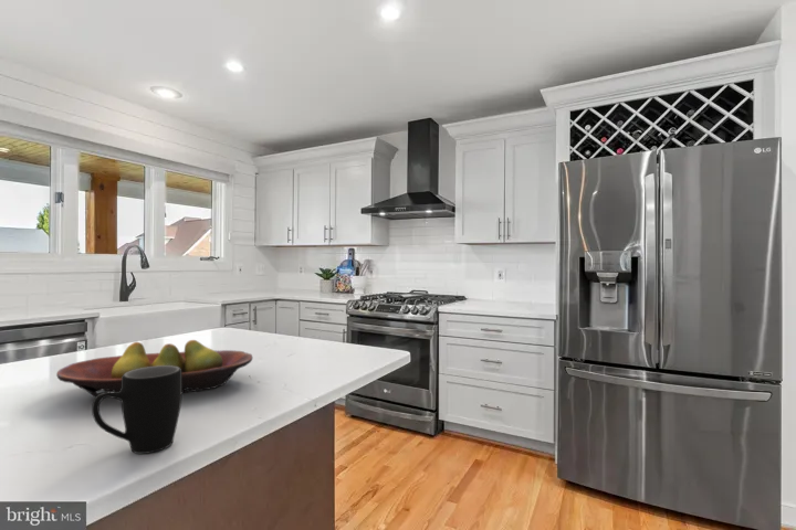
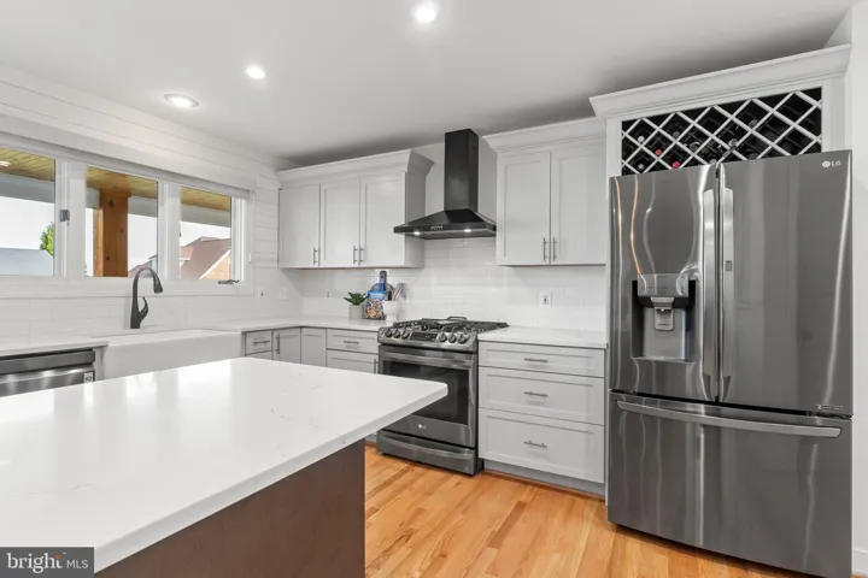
- fruit bowl (163, 364)
- mug (138, 412)
